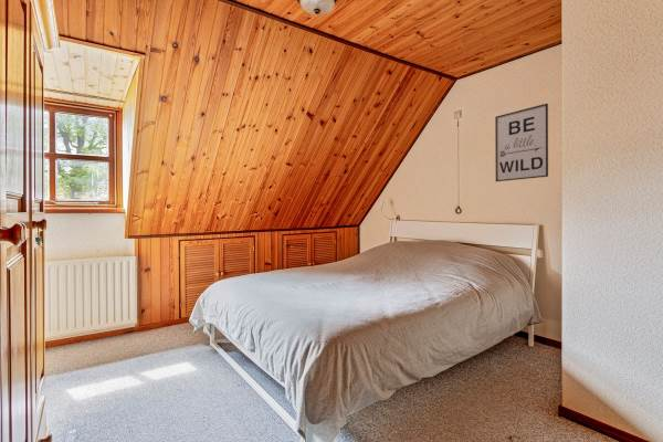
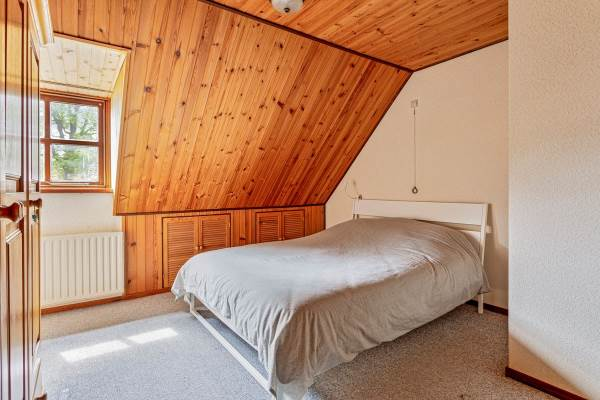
- wall art (519, 145)
